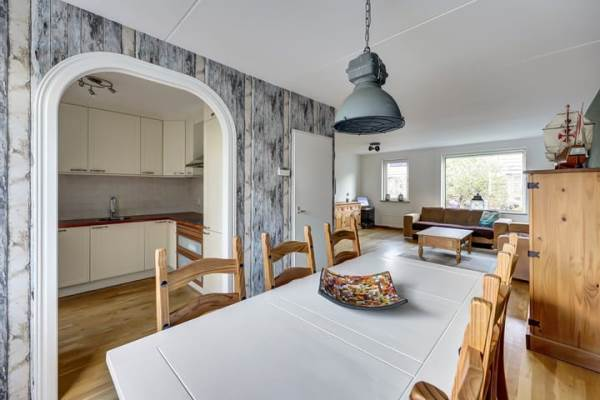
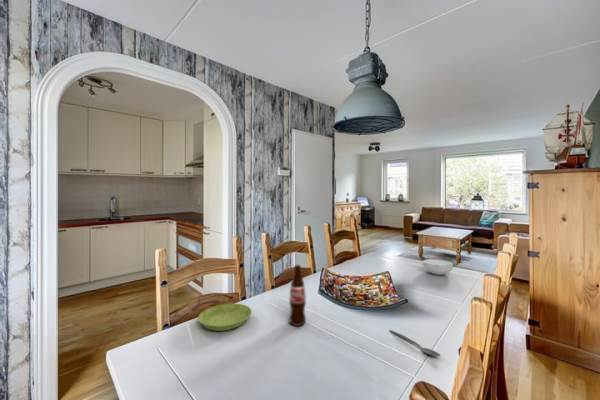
+ cereal bowl (437, 267)
+ spoon (412, 342)
+ saucer (225, 317)
+ bottle (297, 294)
